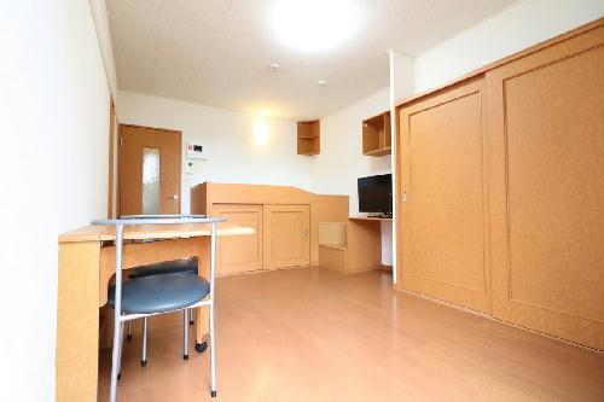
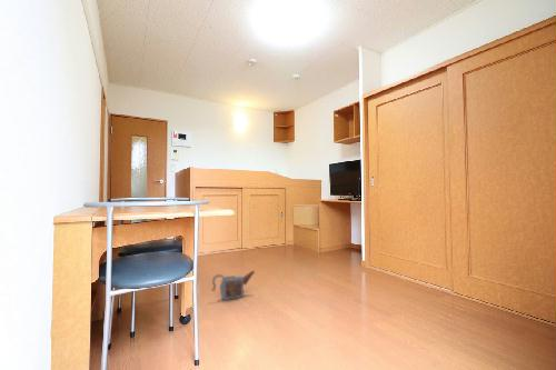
+ watering can (234, 284)
